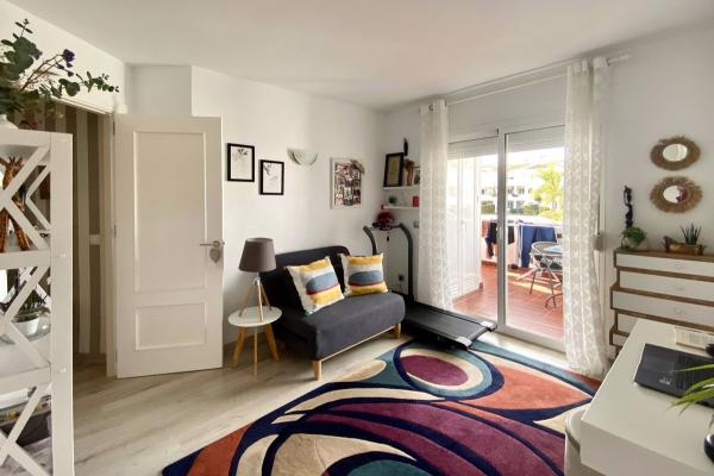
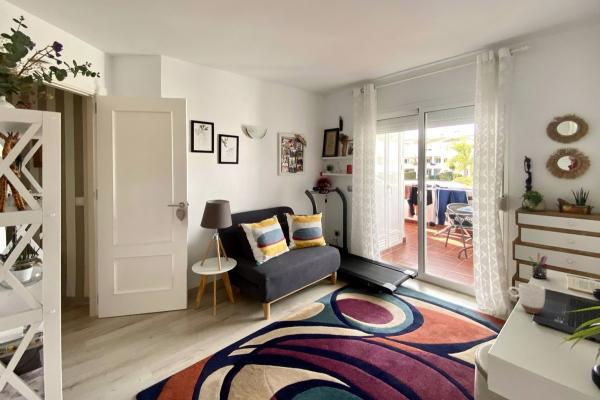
+ mug (525, 297)
+ pen holder (537, 265)
